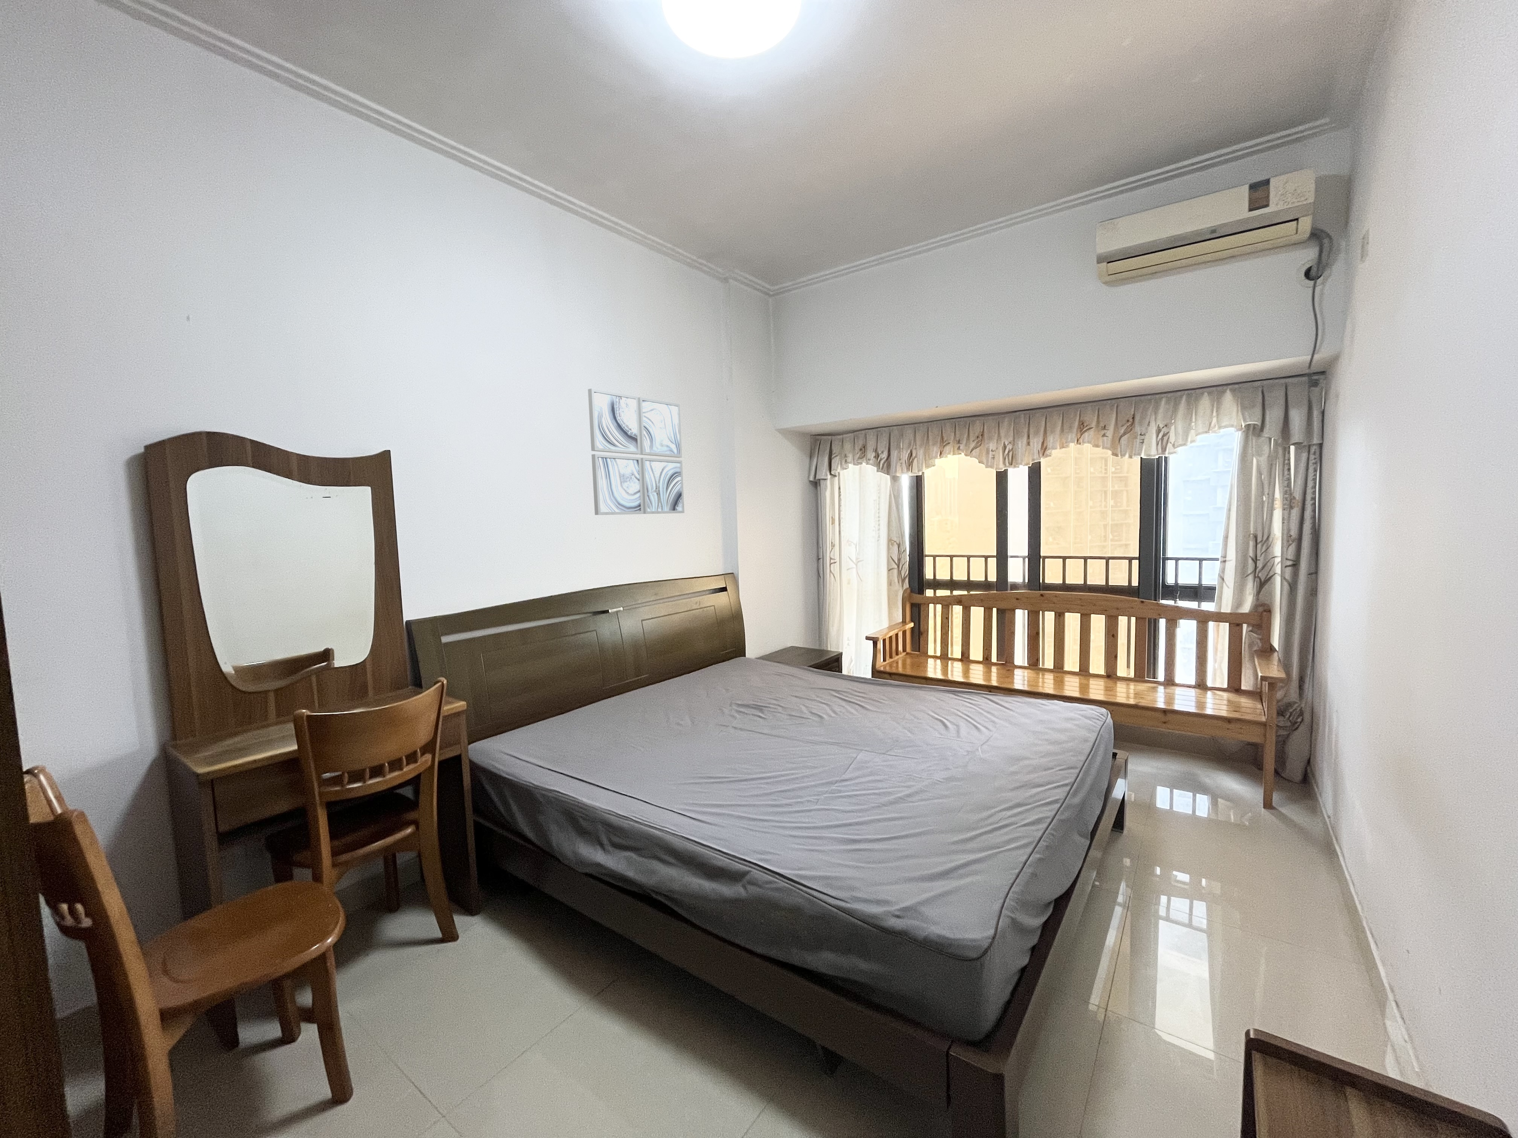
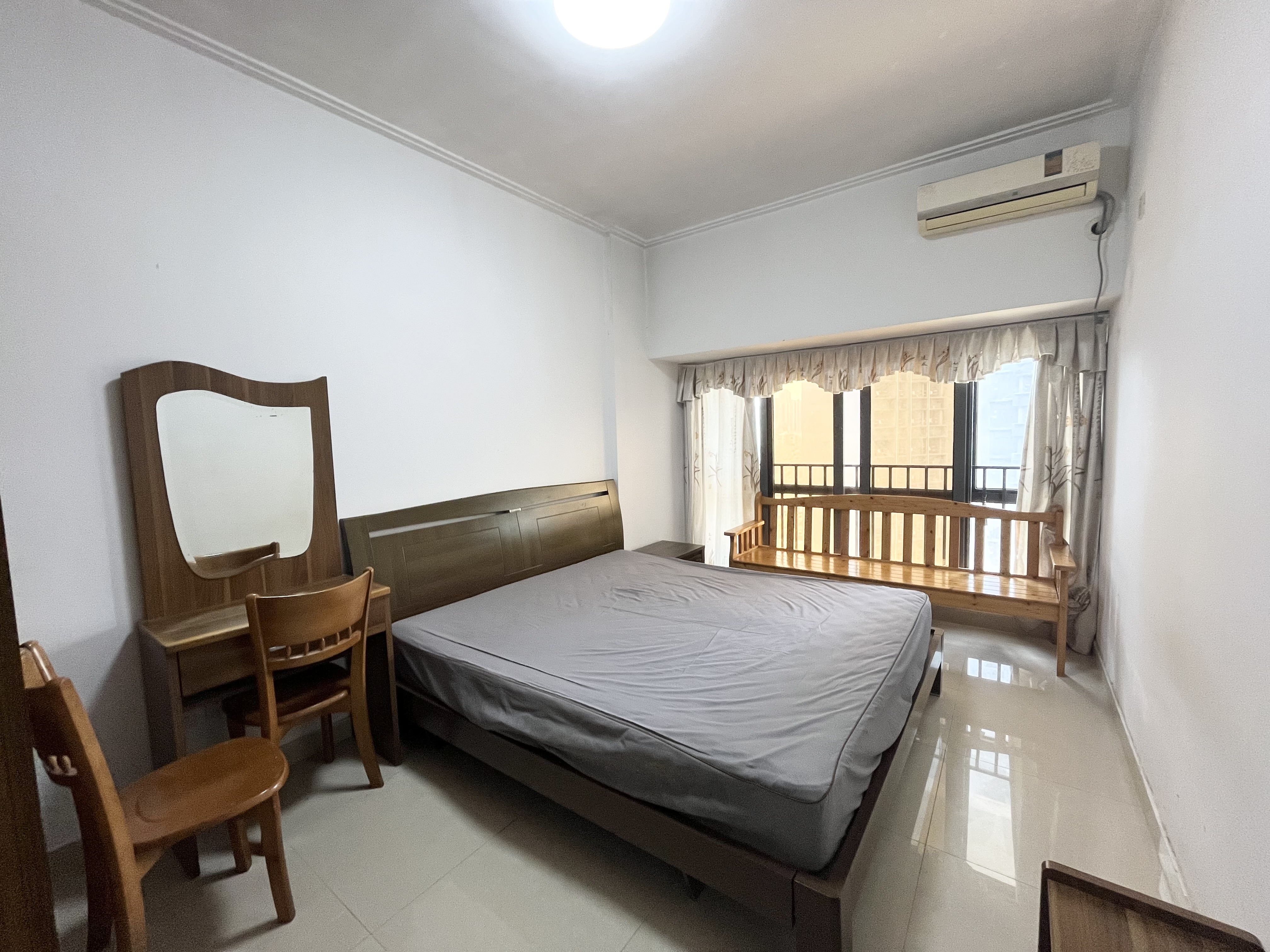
- wall art (641, 454)
